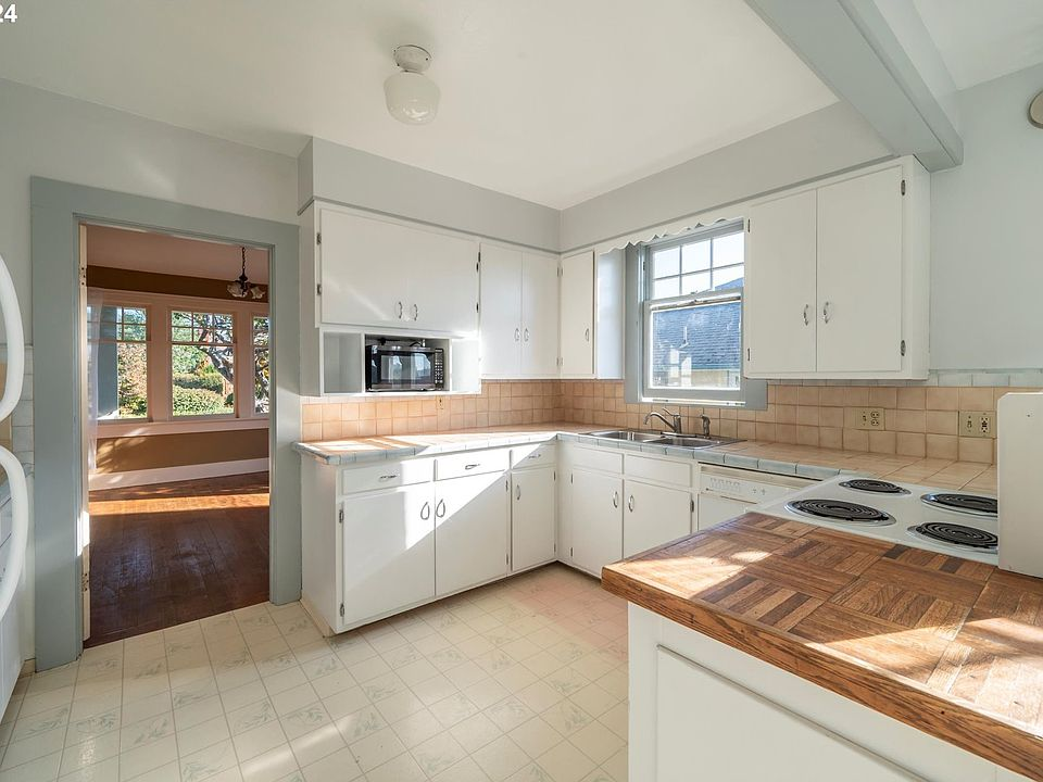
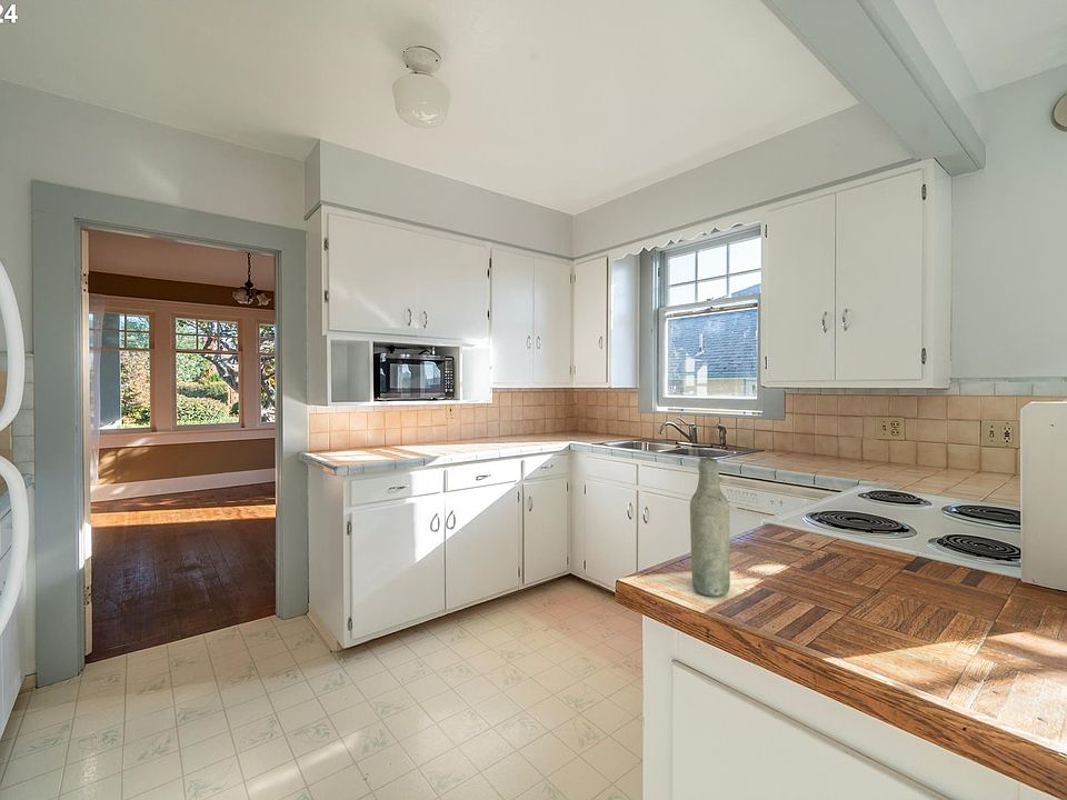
+ bottle (709, 524)
